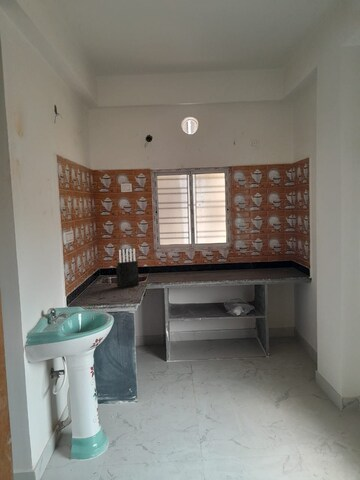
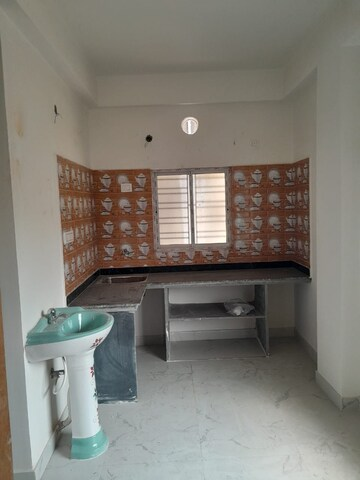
- knife block (126, 267)
